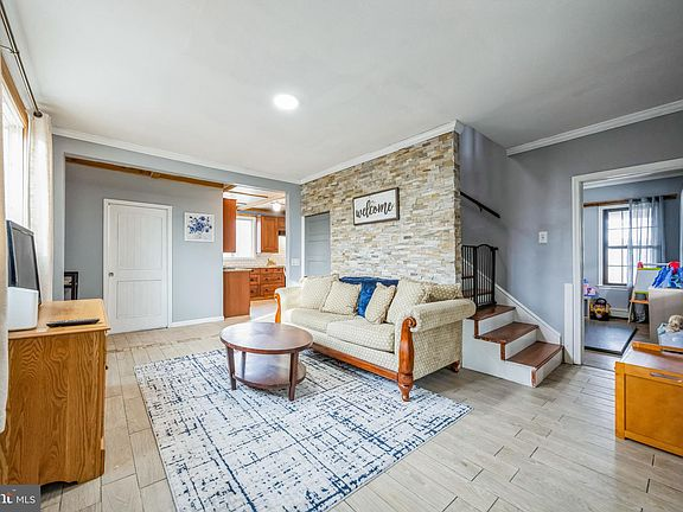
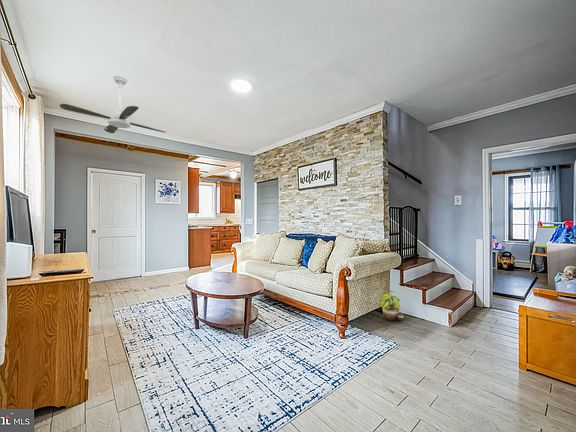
+ ceiling fan (119, 101)
+ potted plant (392, 305)
